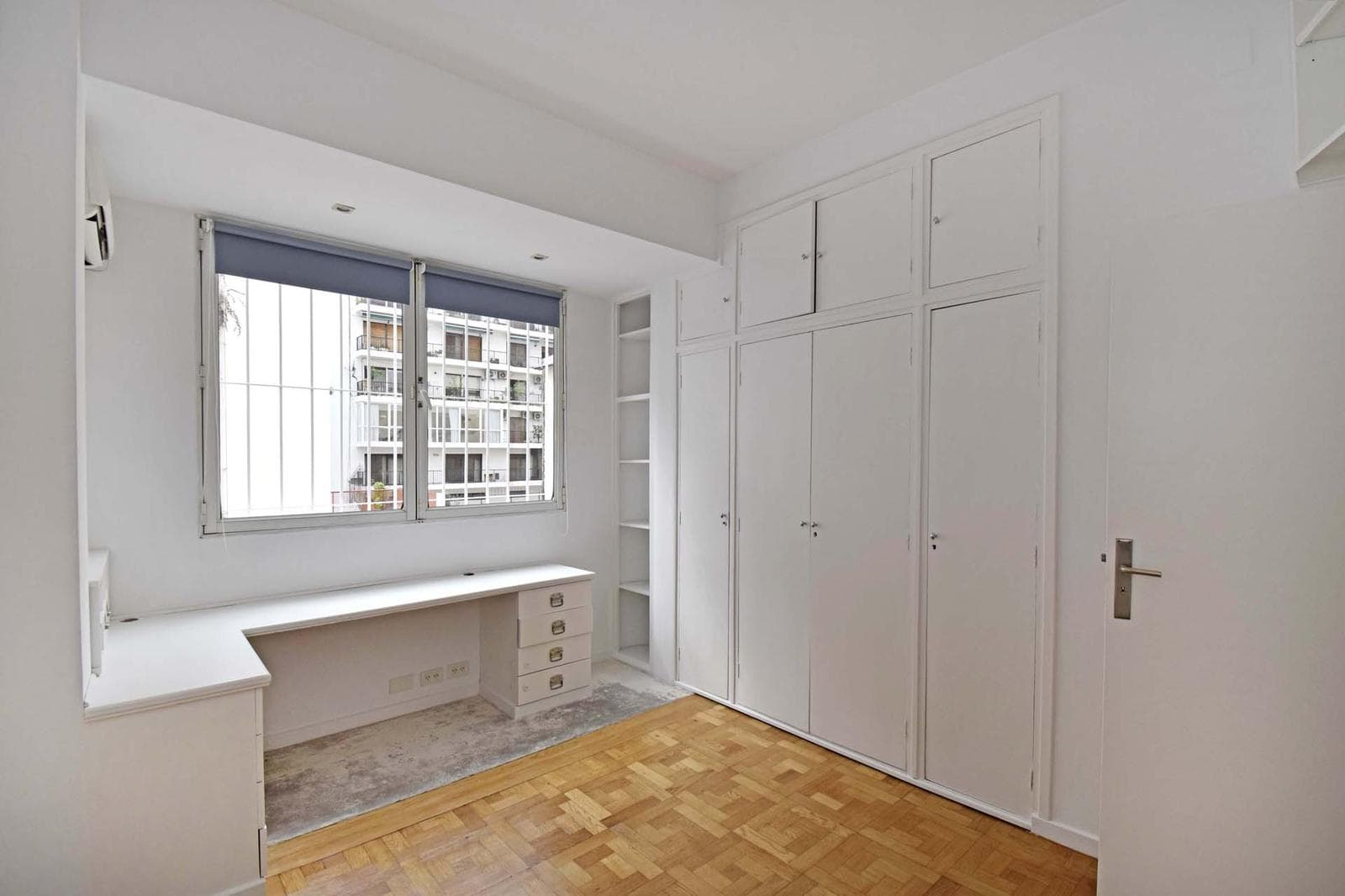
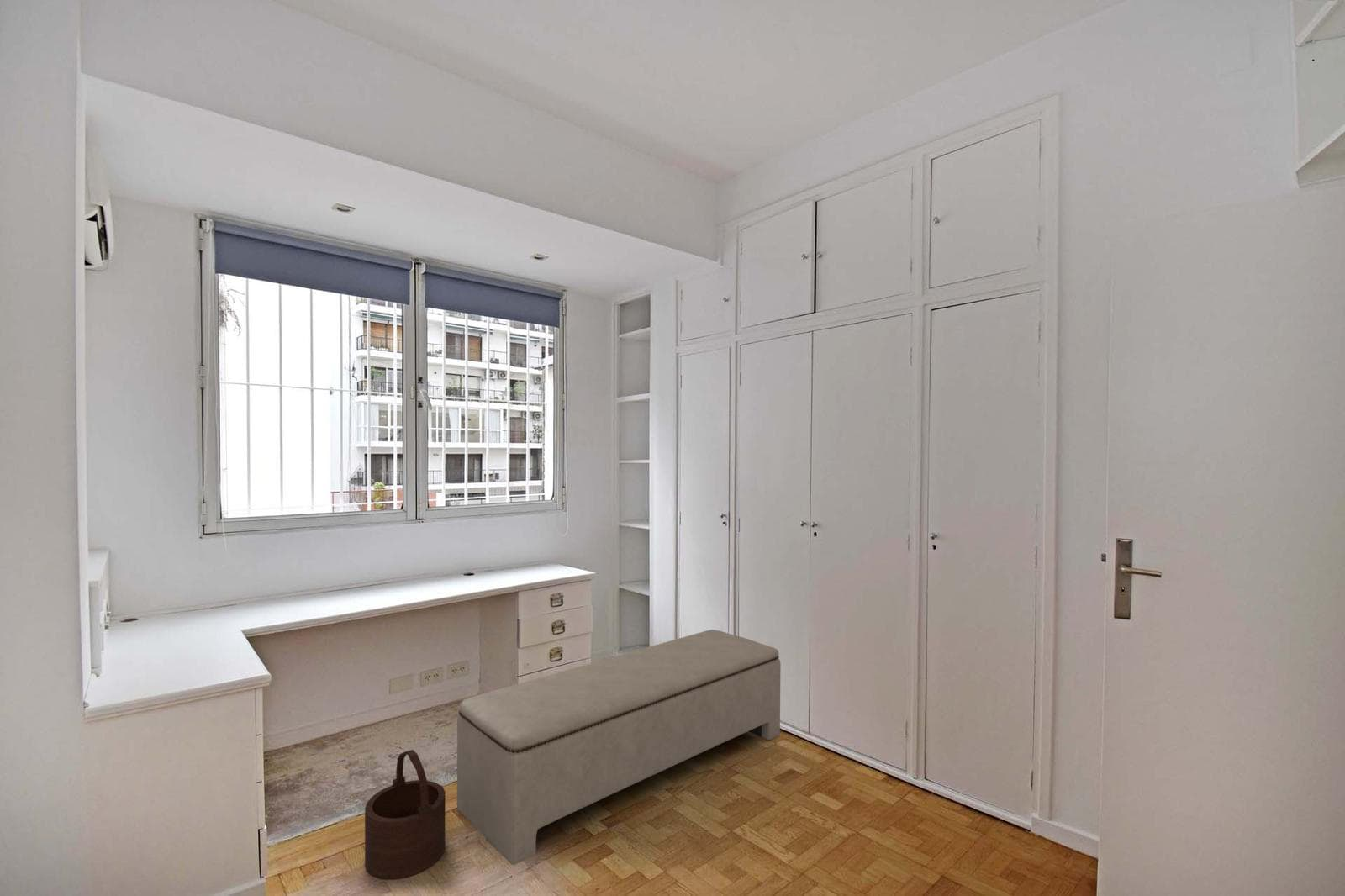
+ wooden bucket (406, 804)
+ bench (637, 718)
